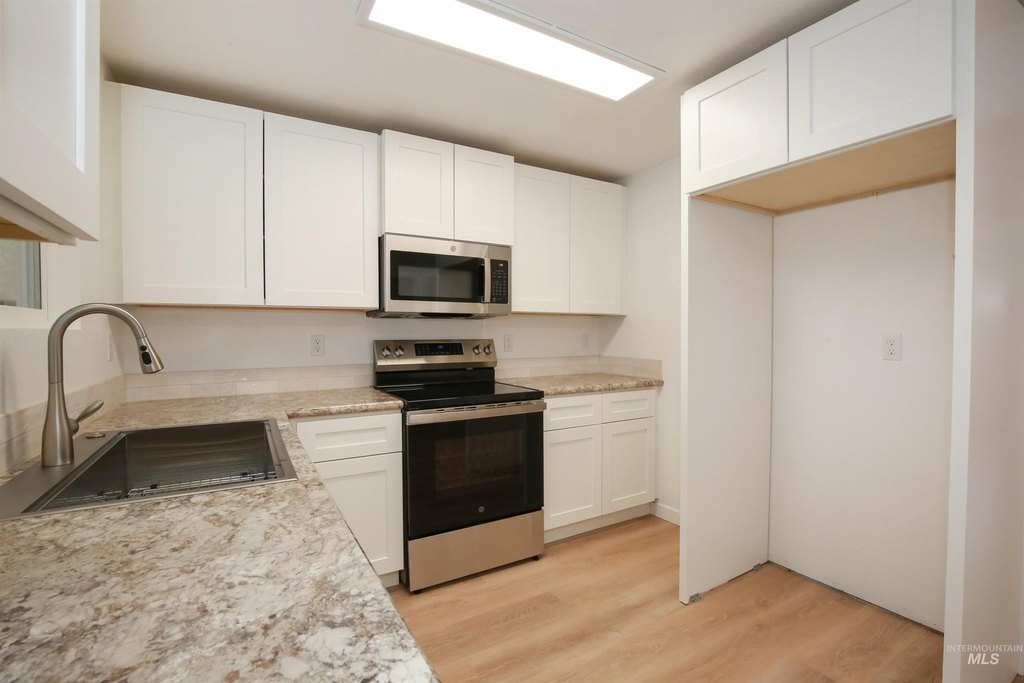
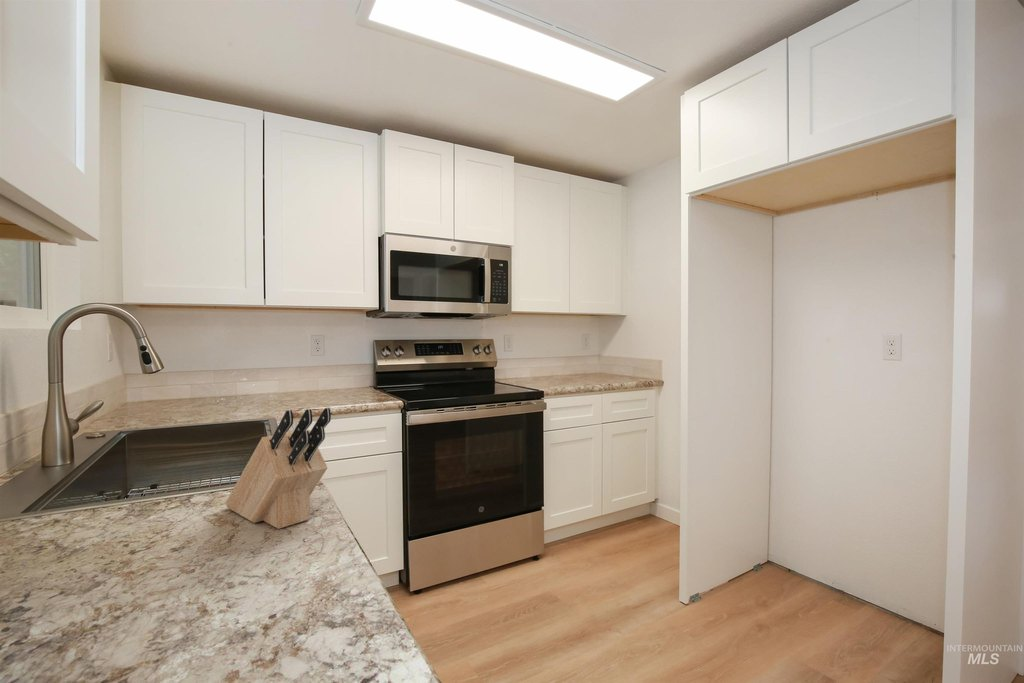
+ knife block (279, 459)
